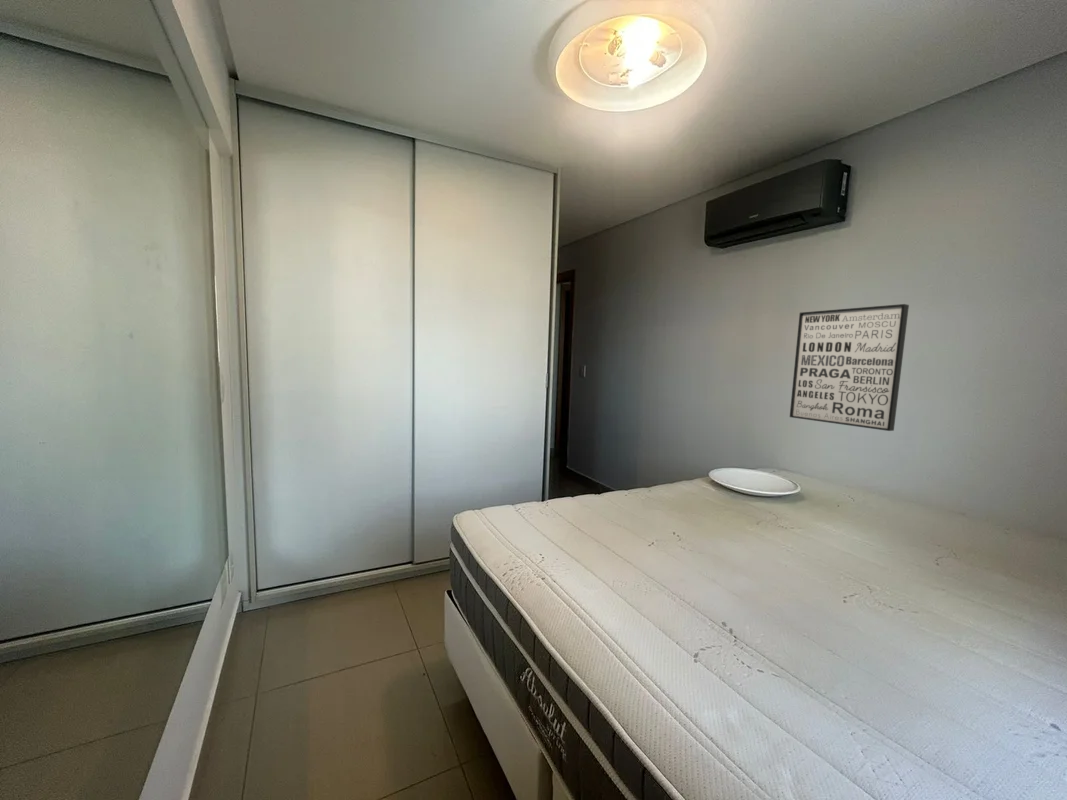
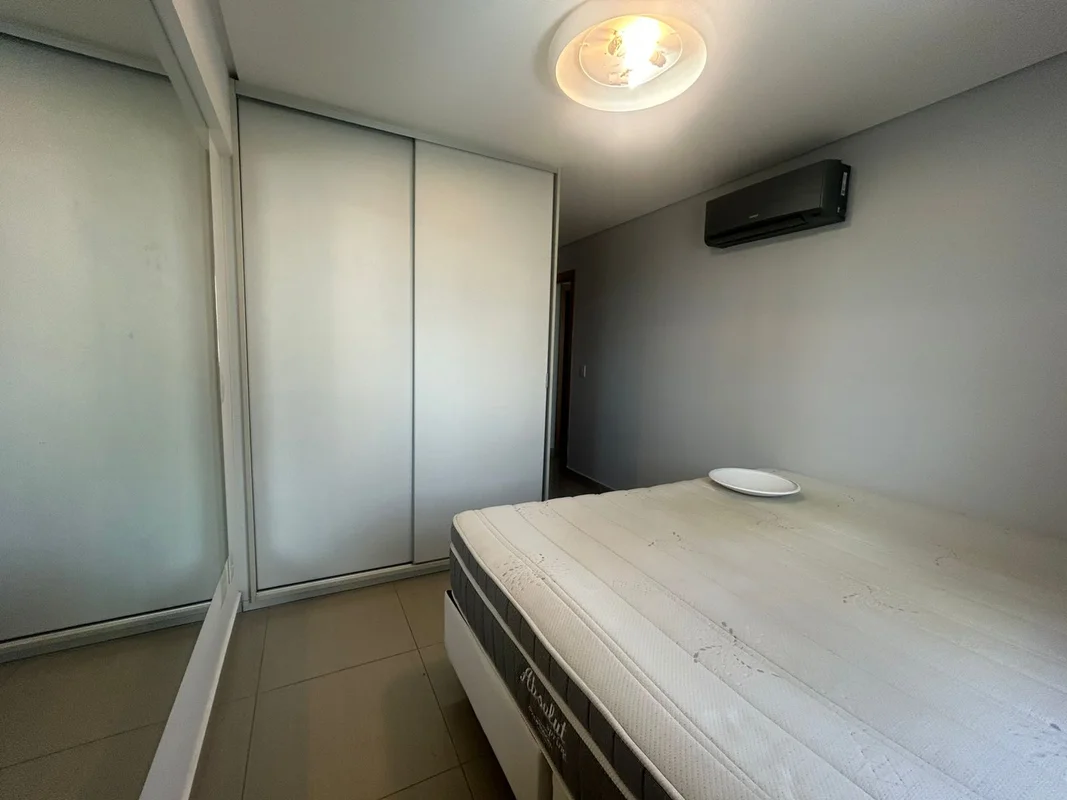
- wall art (842, 366)
